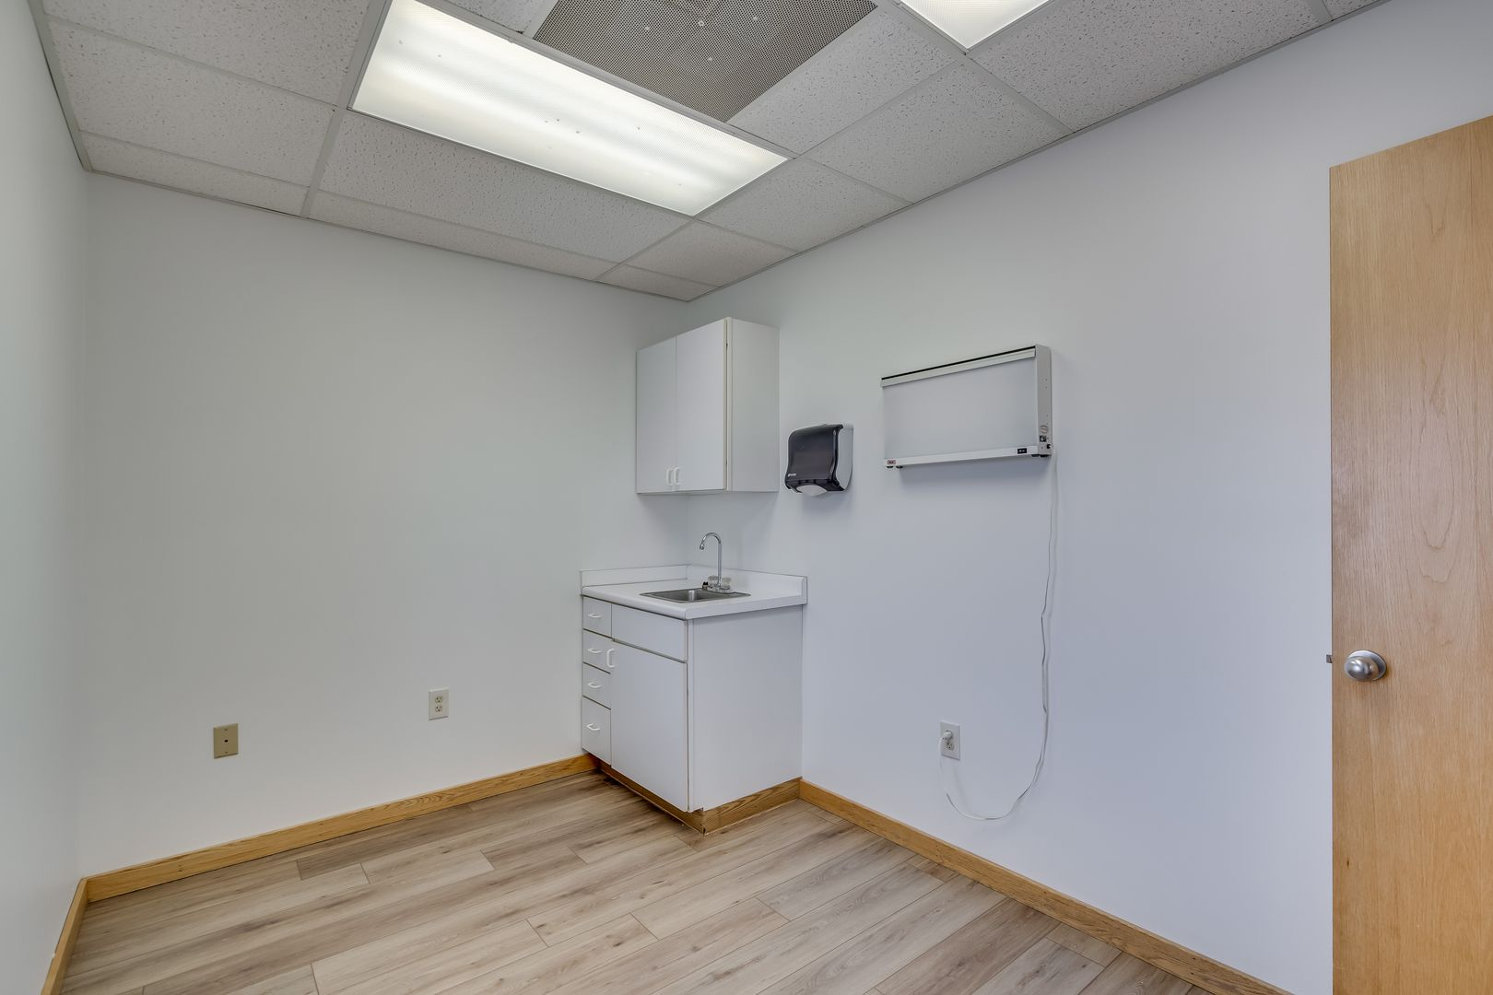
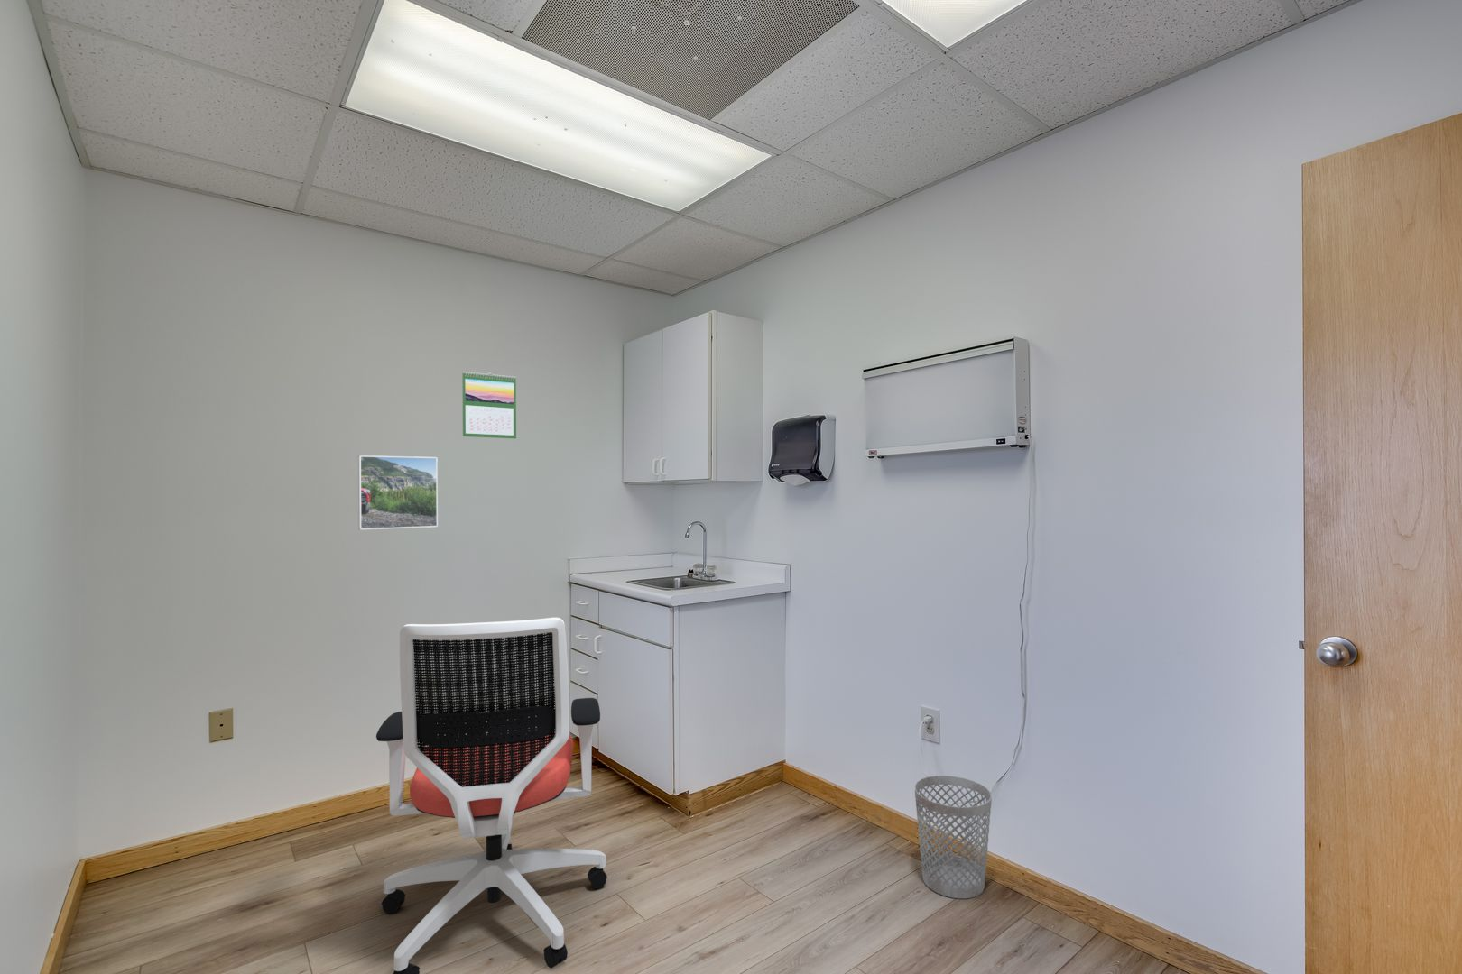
+ wastebasket (952, 836)
+ office chair (495, 757)
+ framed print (399, 491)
+ calendar (490, 405)
